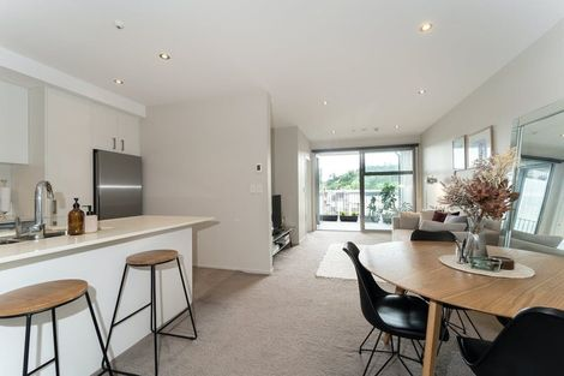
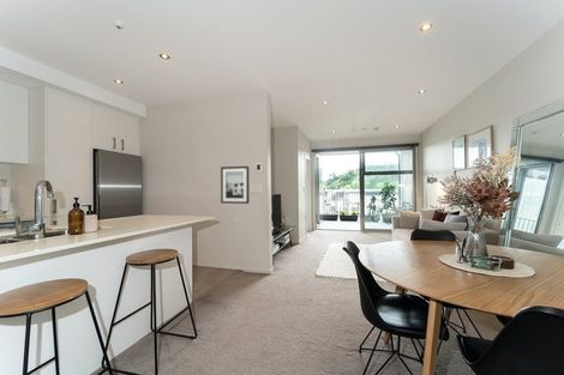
+ wall art (234, 185)
